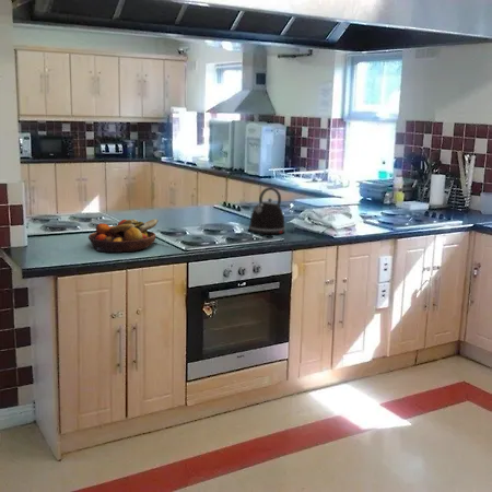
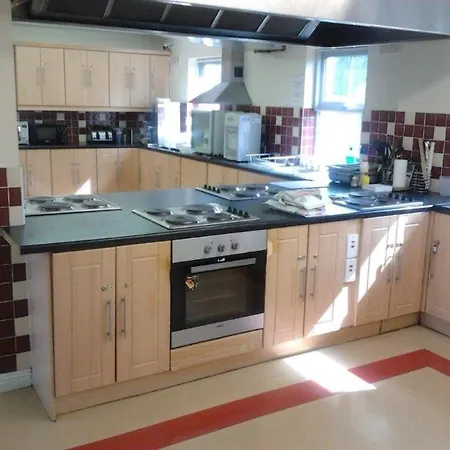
- fruit bowl (122, 232)
- kettle (268, 209)
